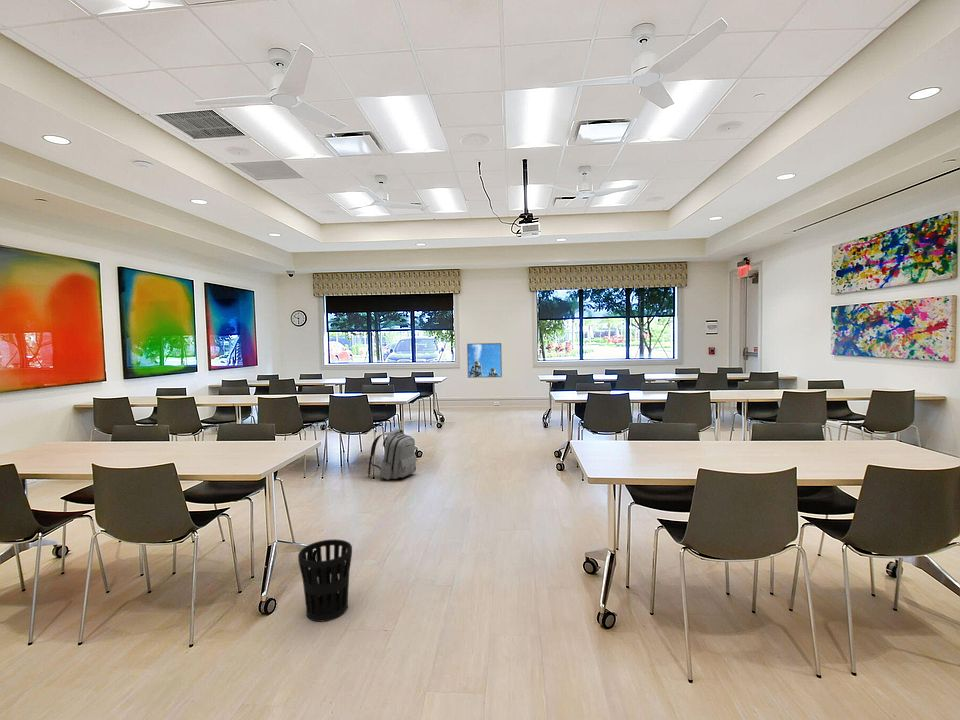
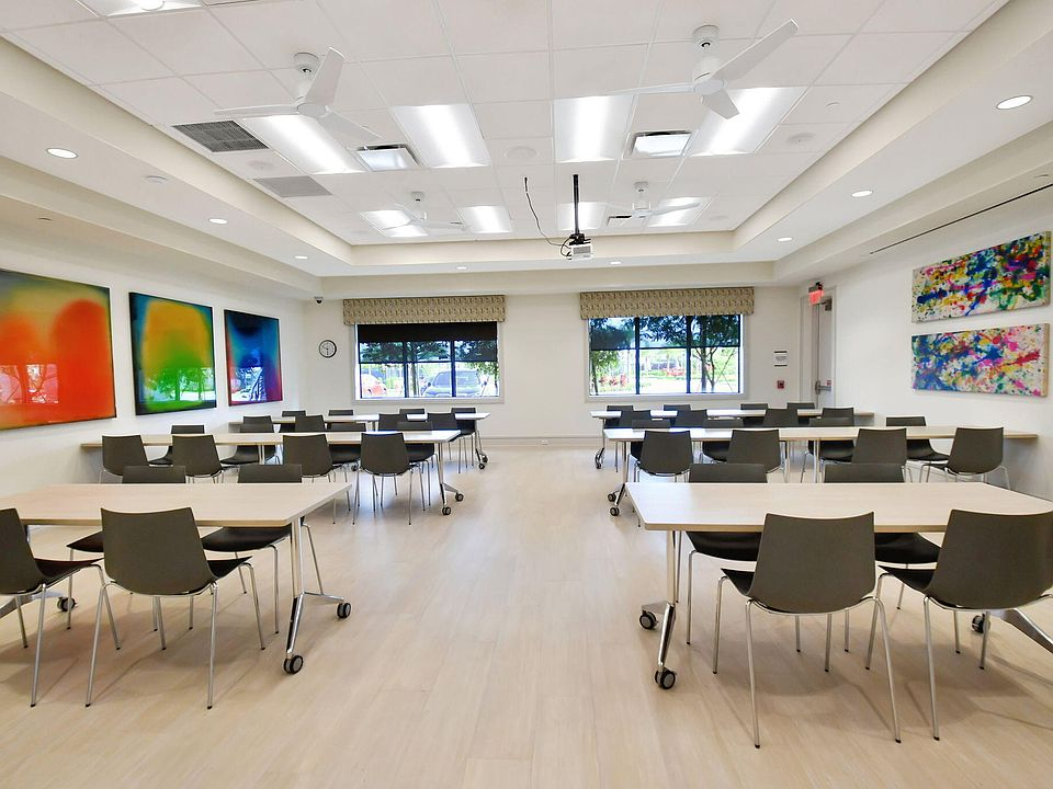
- backpack (394, 451)
- wastebasket (326, 579)
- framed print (484, 360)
